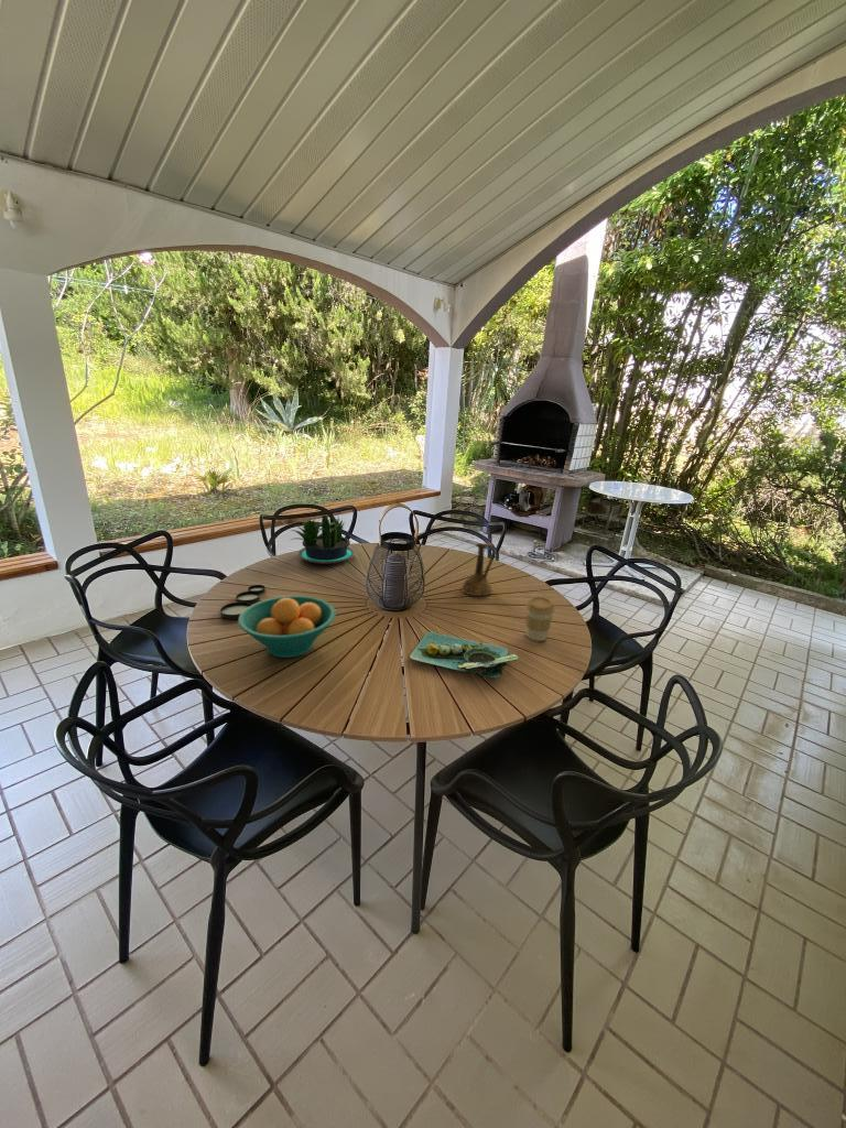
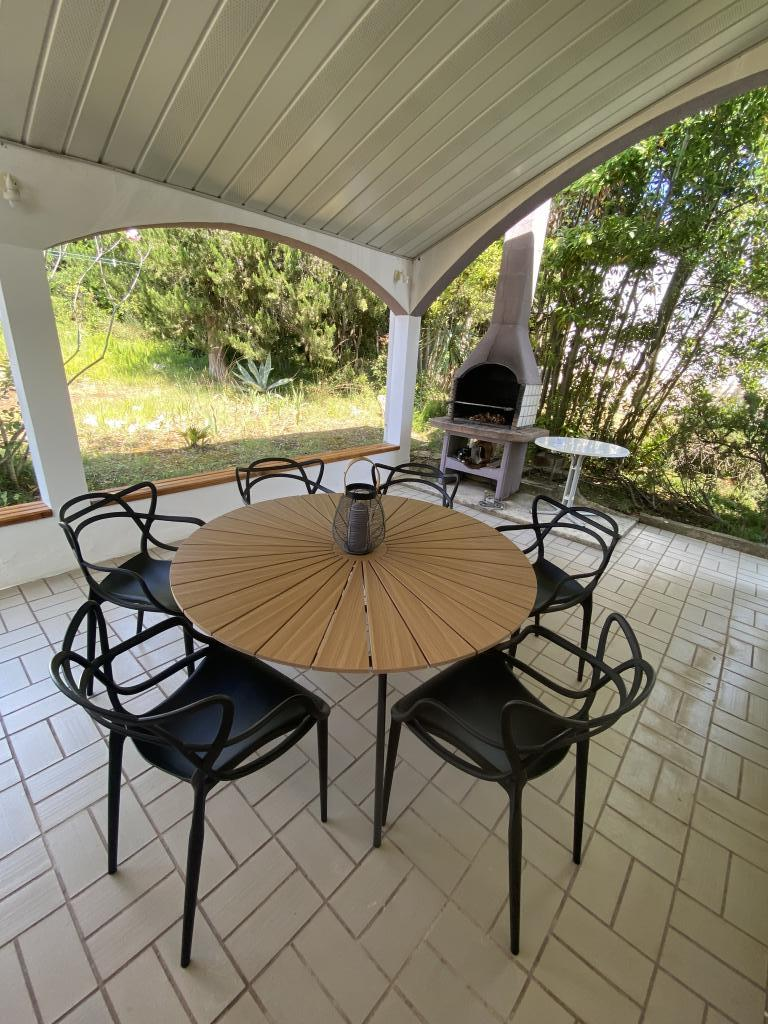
- pitcher (478, 567)
- coffee cup (539, 618)
- fruit bowl (289, 623)
- platter (465, 652)
- plate (247, 600)
- potted plant (321, 536)
